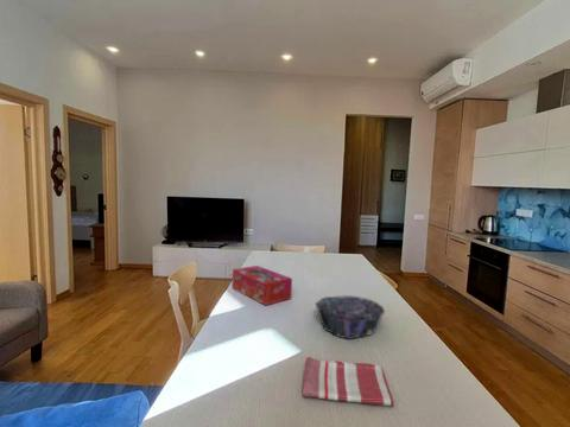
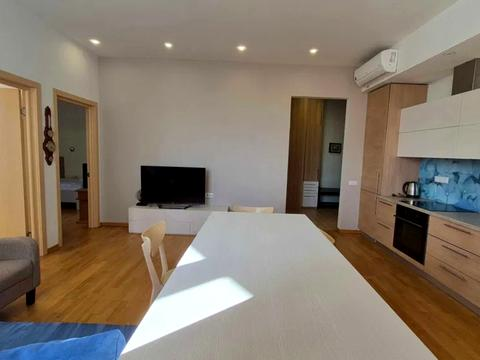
- decorative bowl (348, 316)
- tissue box (260, 283)
- dish towel (344, 380)
